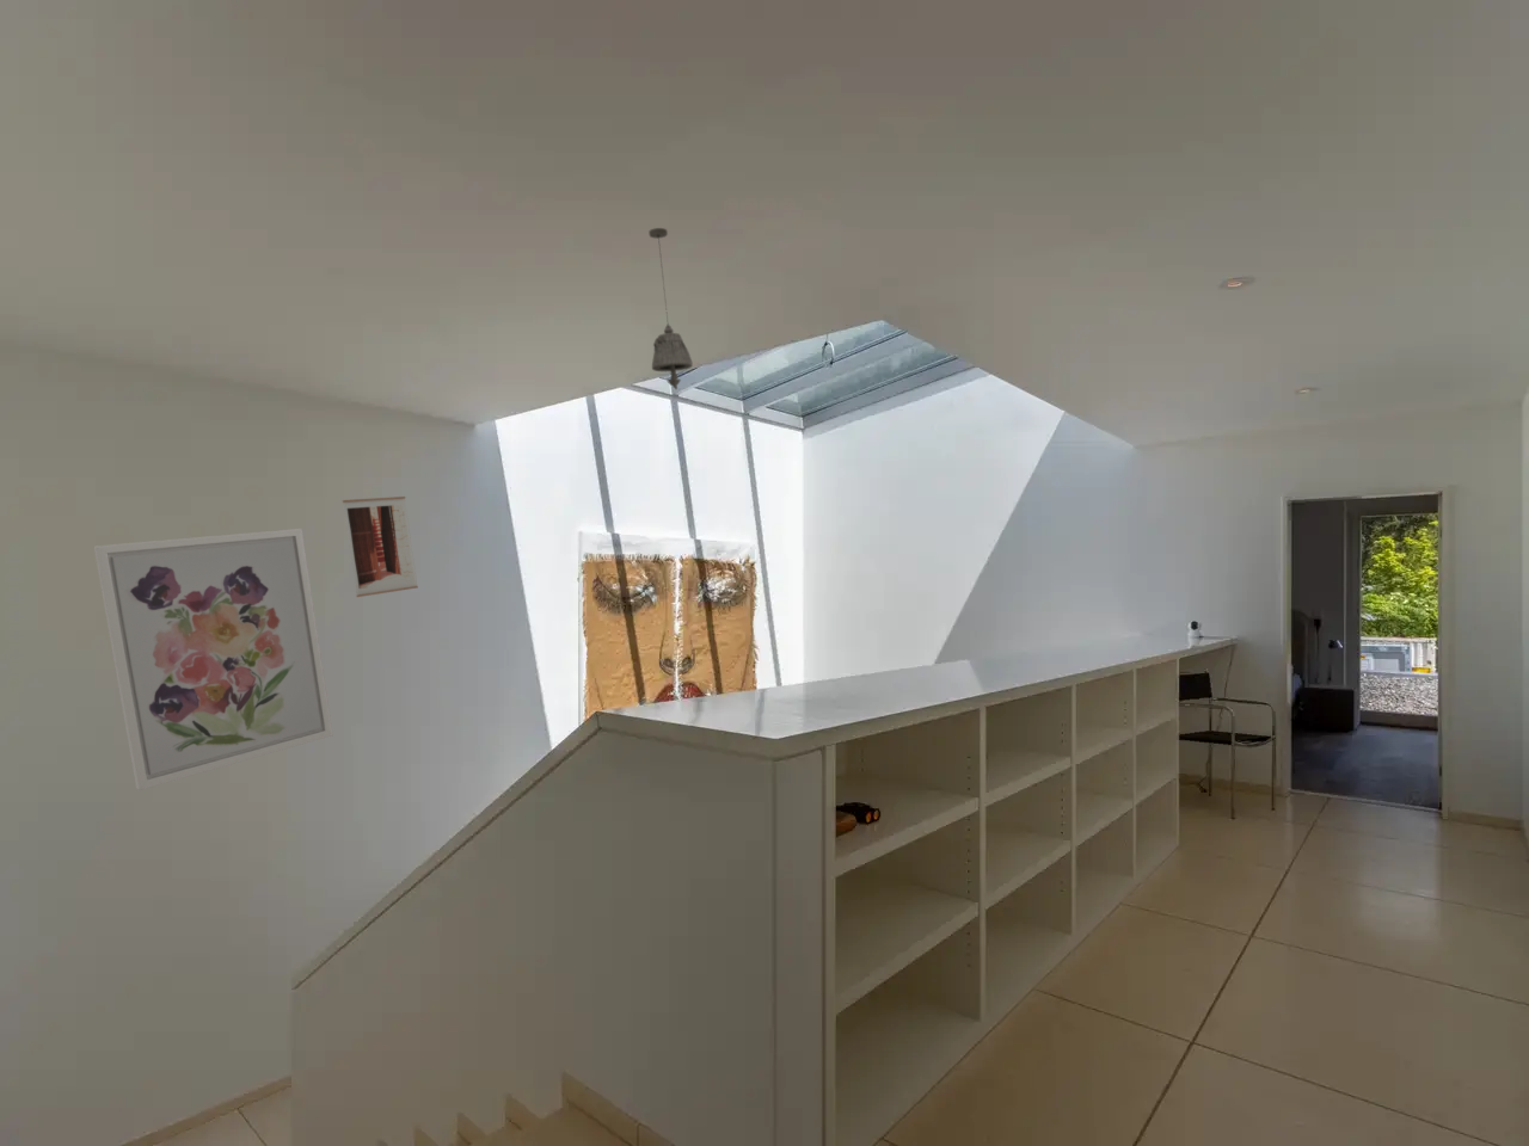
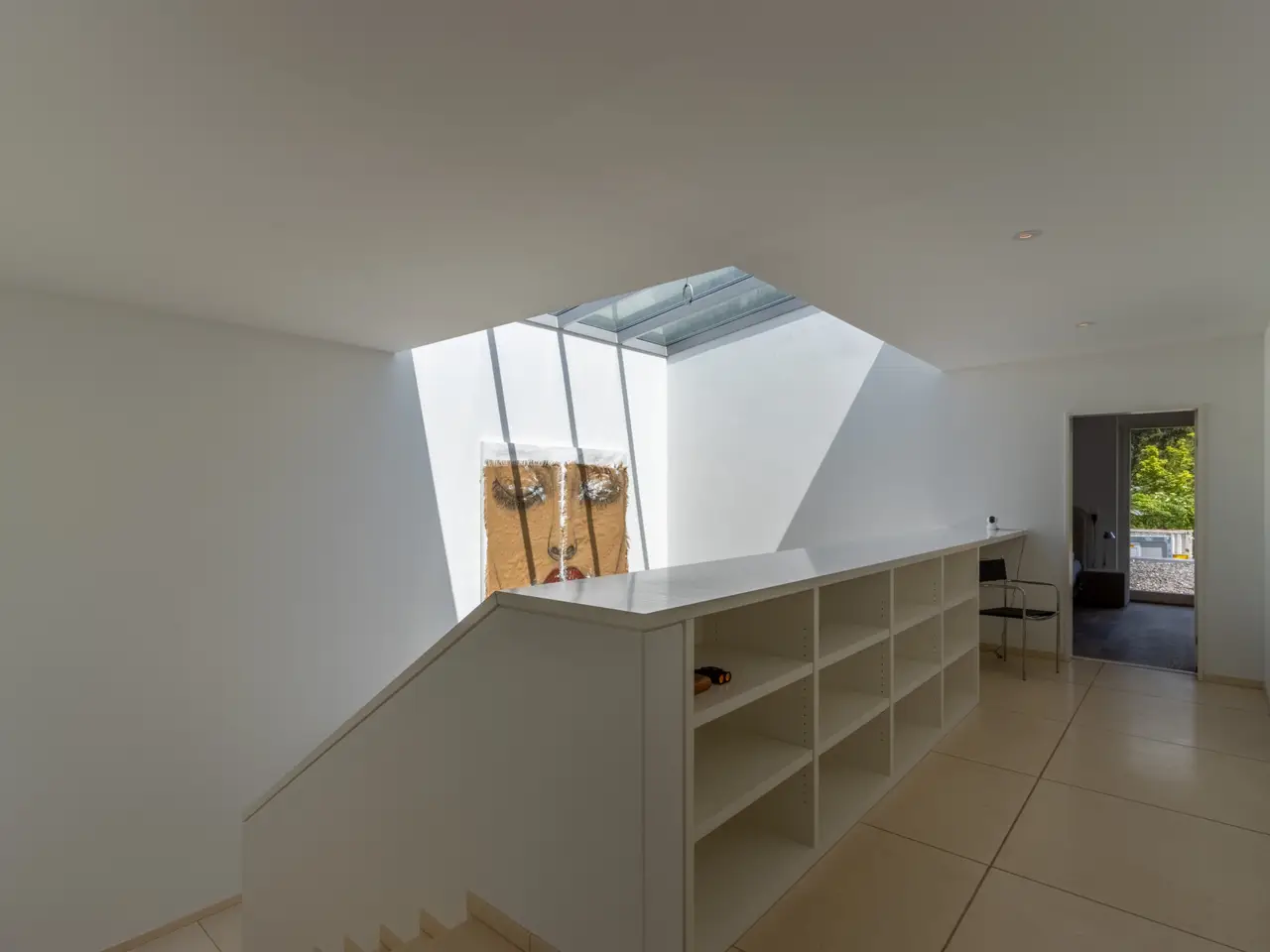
- wall art (225, 649)
- wall art (382, 545)
- pendant light (667, 314)
